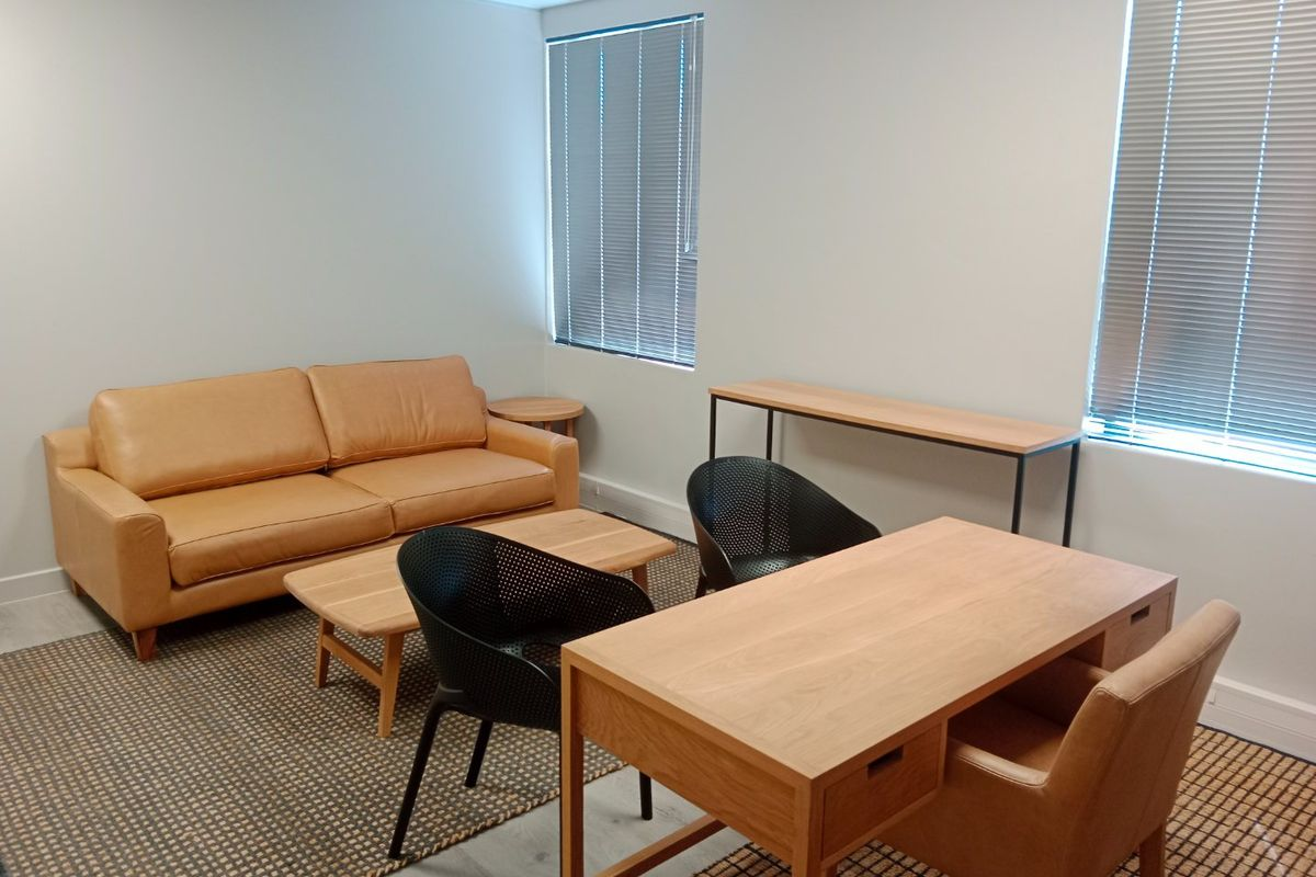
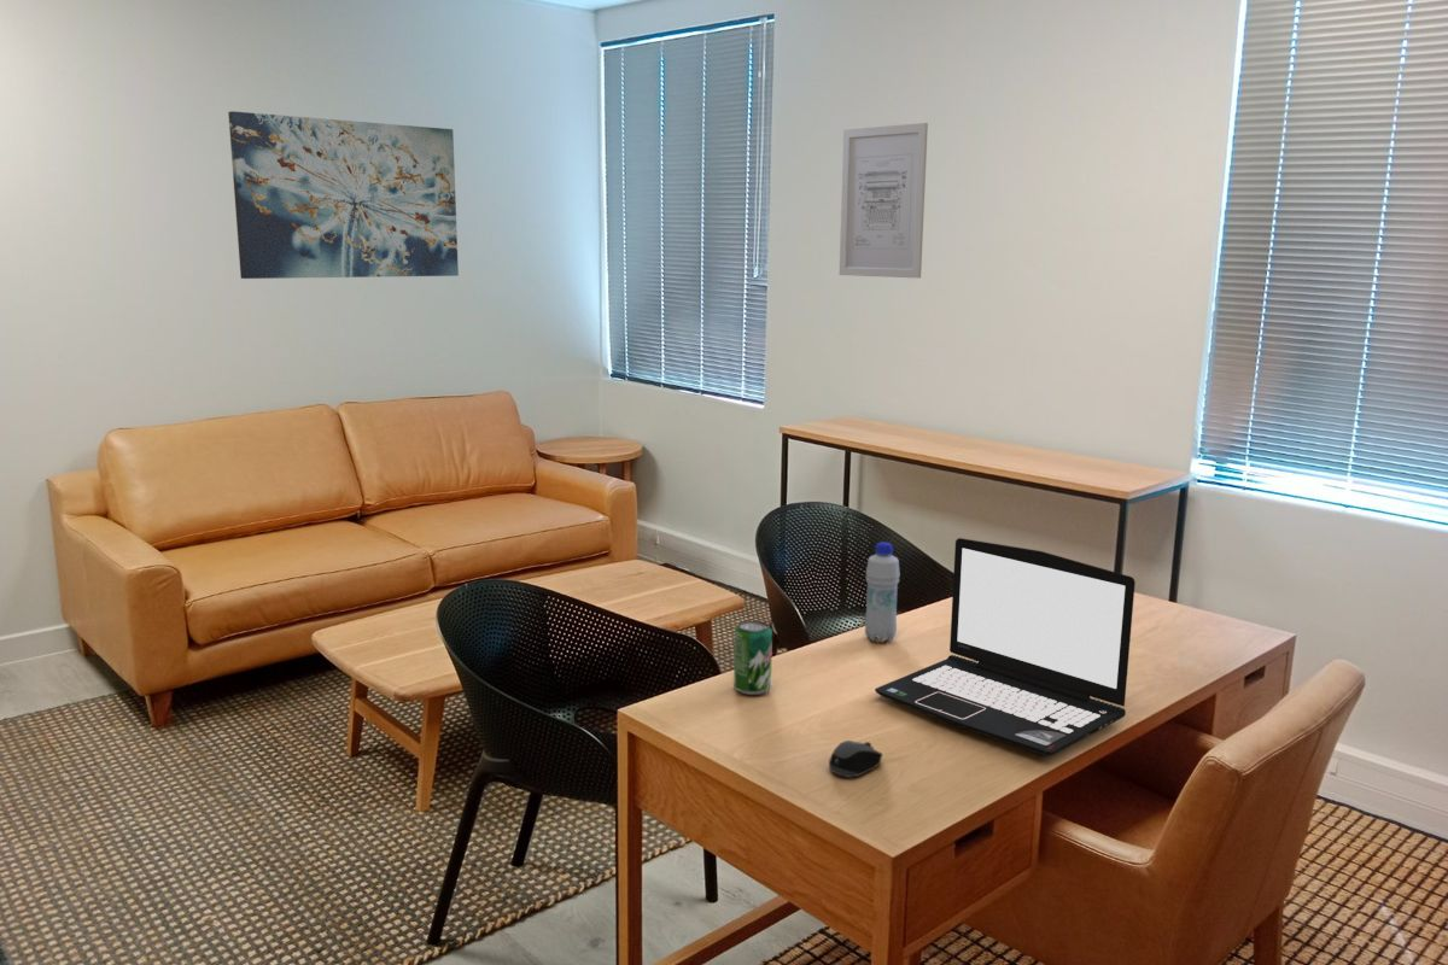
+ bottle (882, 591)
+ beverage can (752, 657)
+ wall art (881, 201)
+ wall art (351, 199)
+ laptop (999, 637)
+ computer mouse (854, 754)
